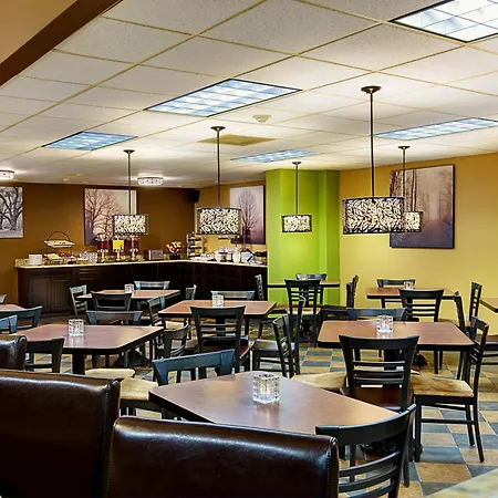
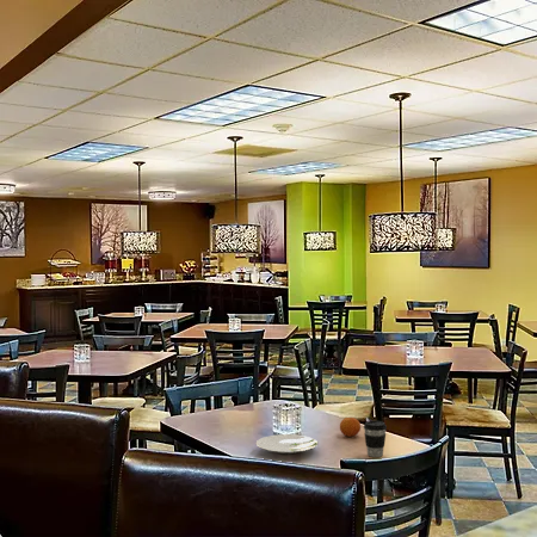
+ fruit (350, 426)
+ coffee cup (375, 438)
+ plate (286, 446)
